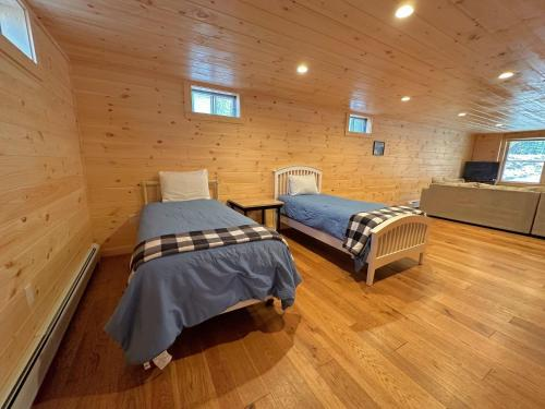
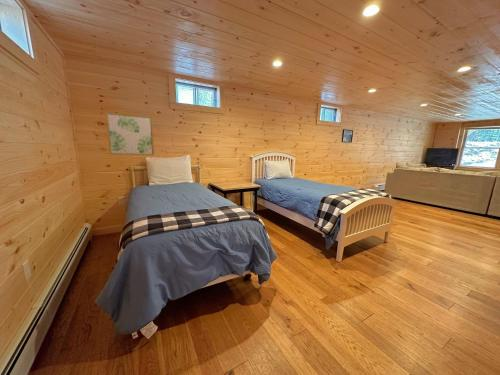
+ wall art (131, 135)
